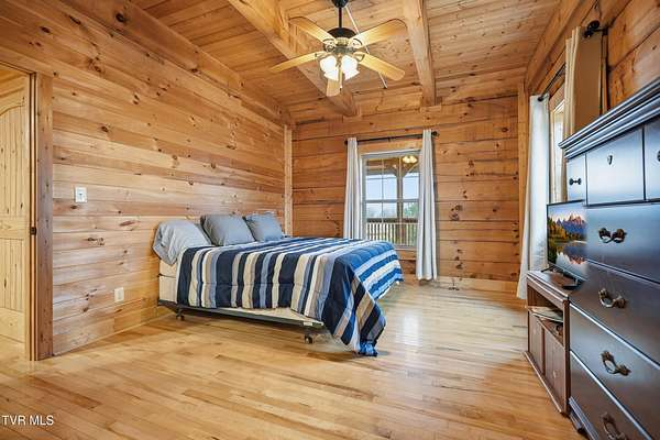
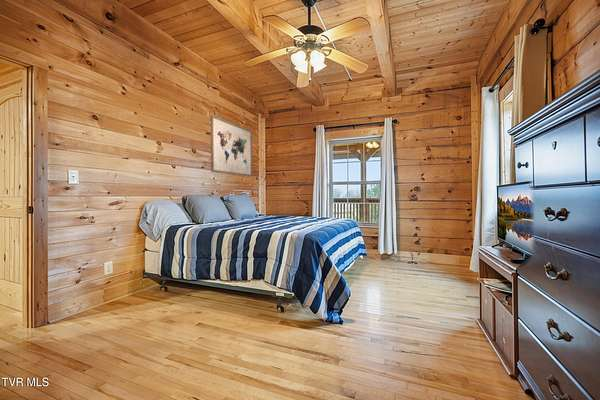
+ wall art (233, 149)
